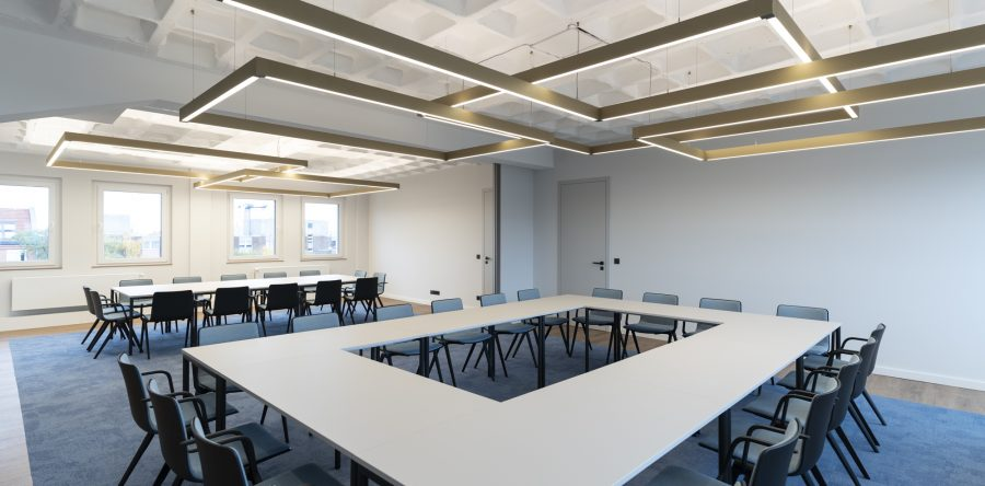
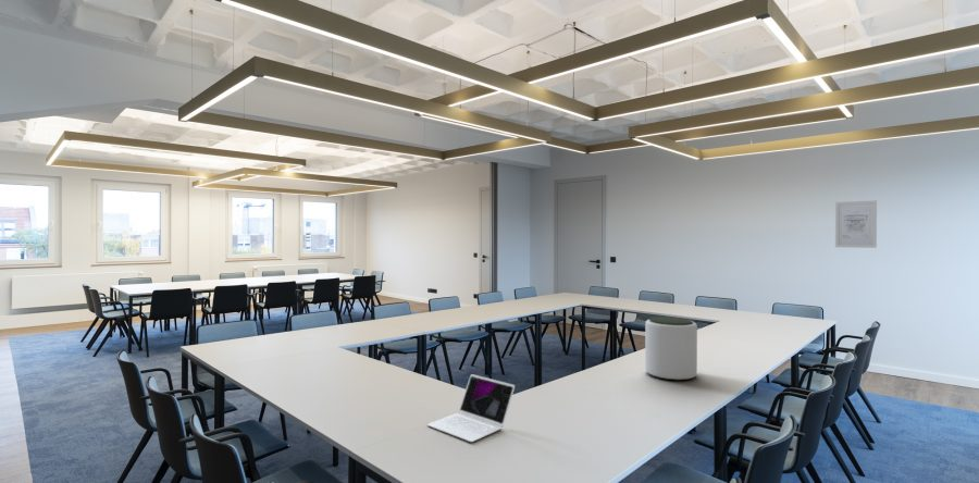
+ laptop (471, 403)
+ wall art (855, 224)
+ plant pot (670, 347)
